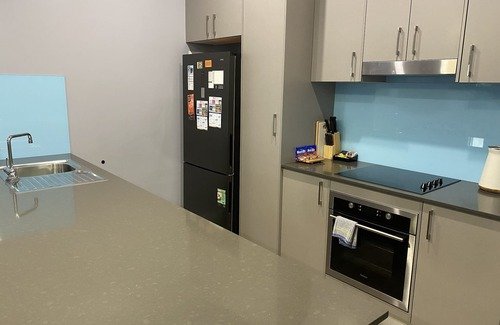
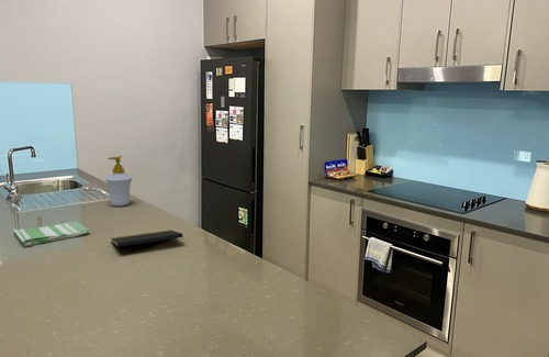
+ dish towel (52, 231)
+ notepad (146, 237)
+ soap bottle (119, 180)
